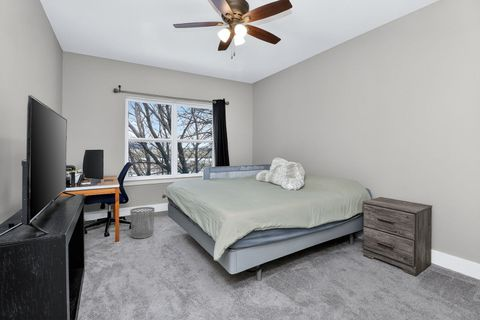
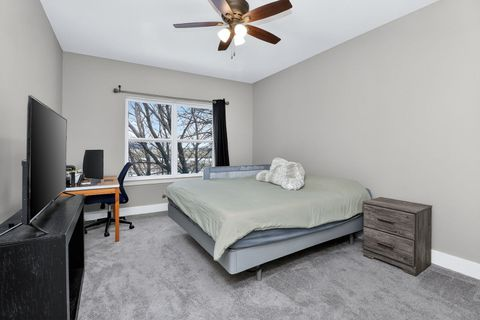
- waste bin (142, 222)
